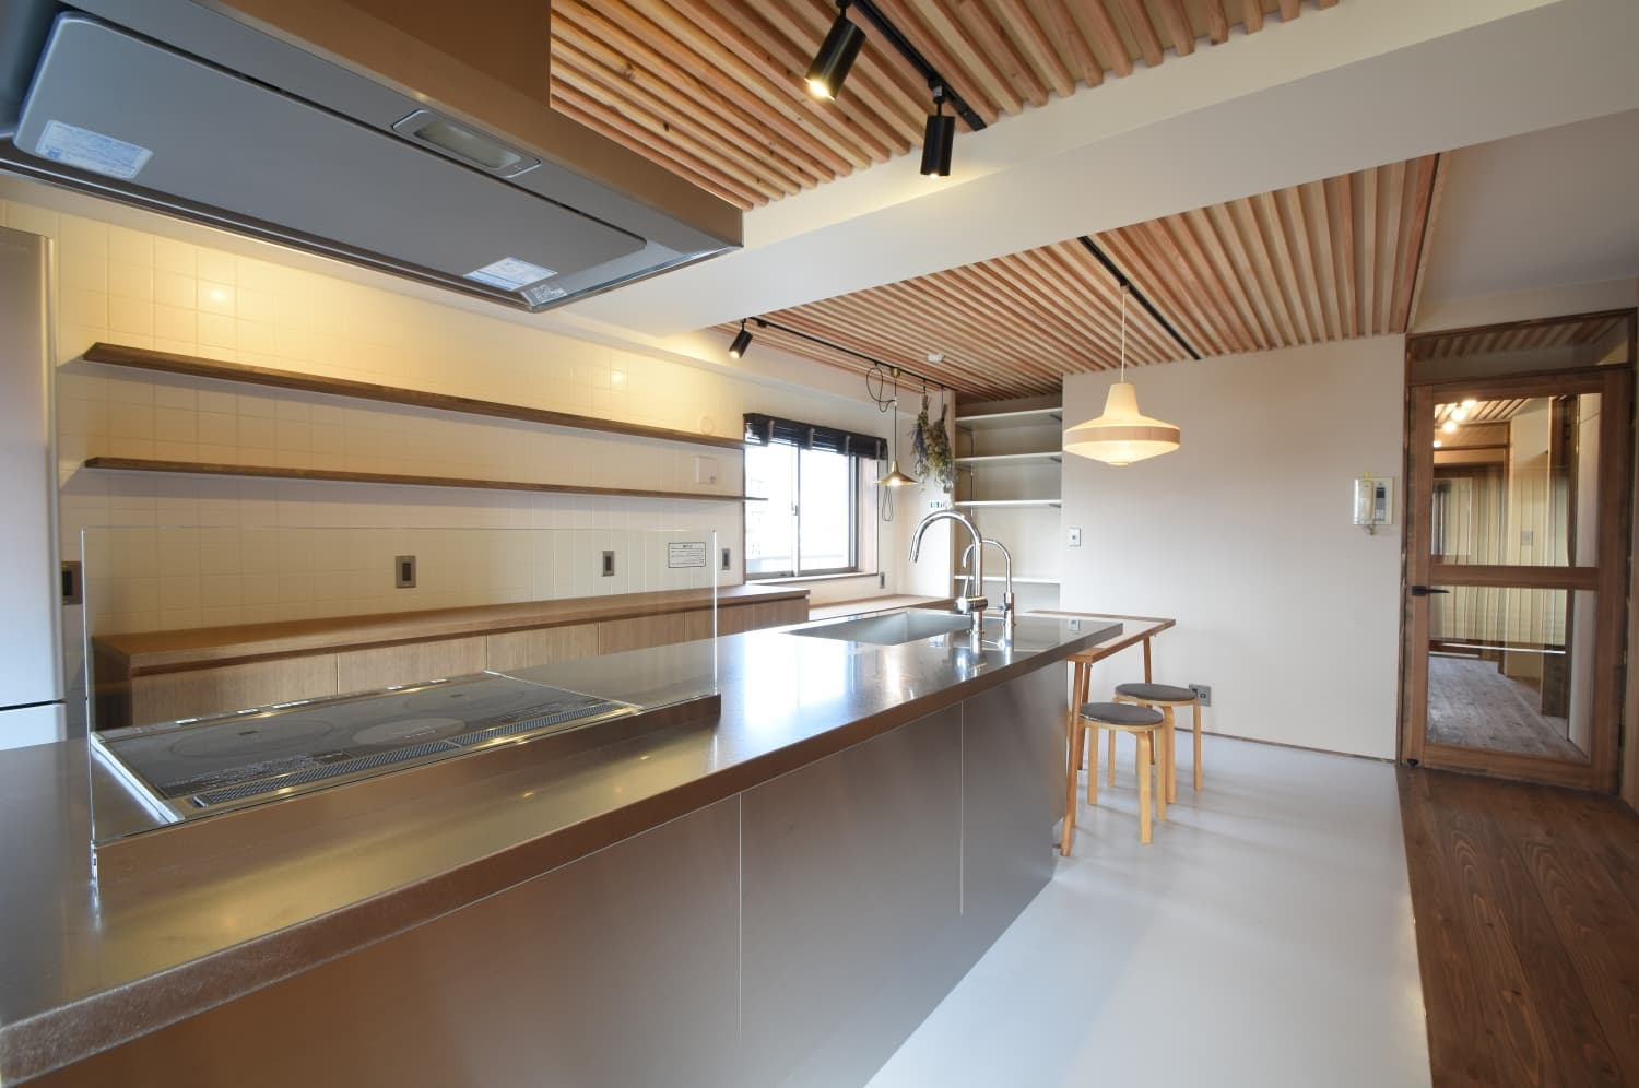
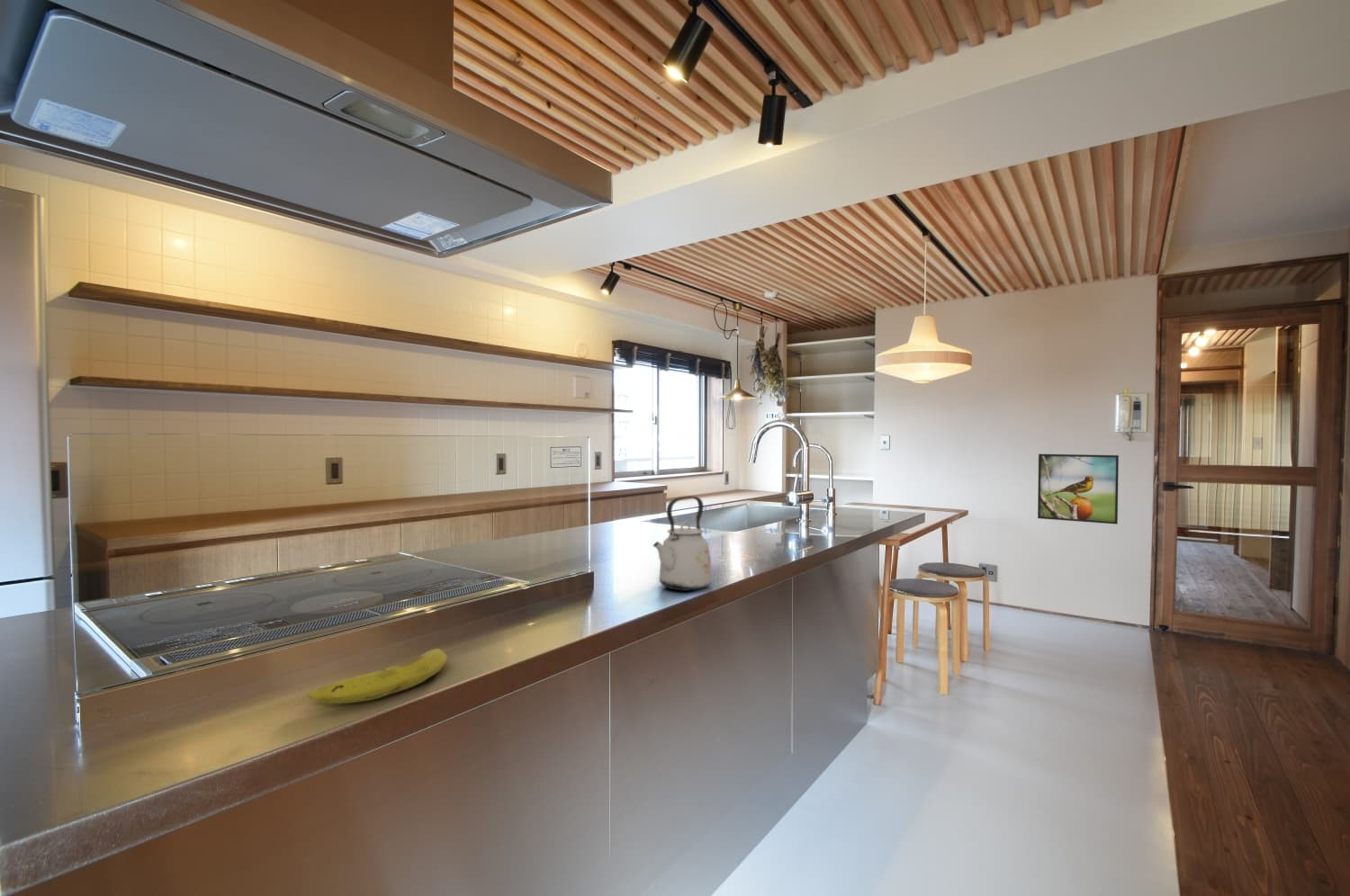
+ kettle (679, 542)
+ fruit (384, 674)
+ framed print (1076, 488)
